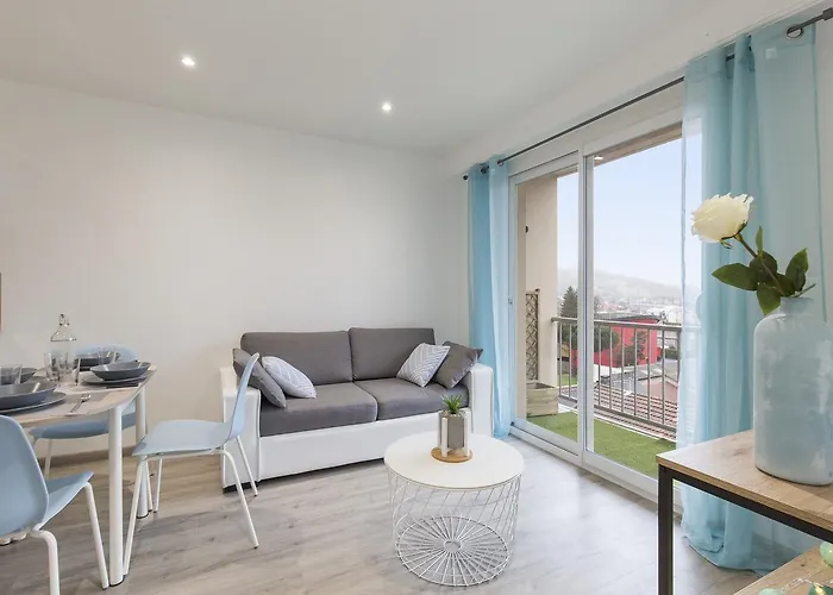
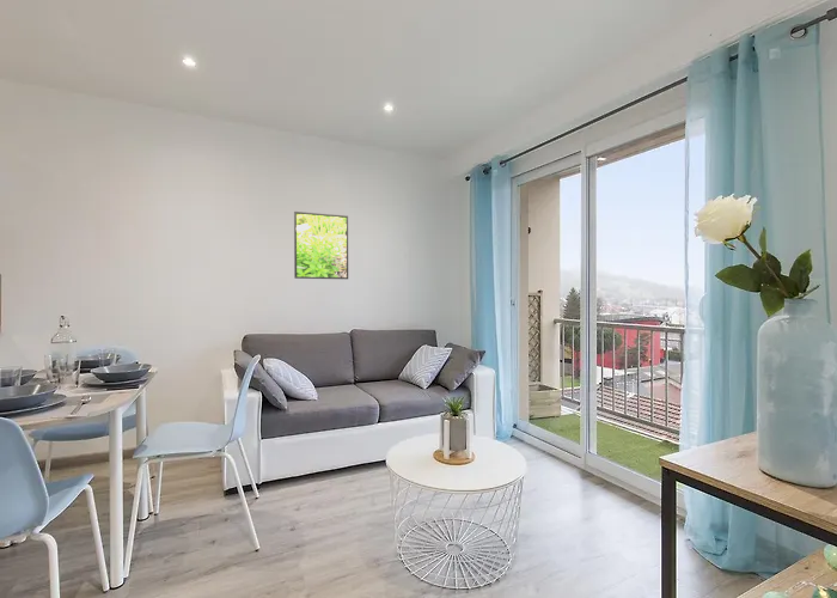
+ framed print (322, 245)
